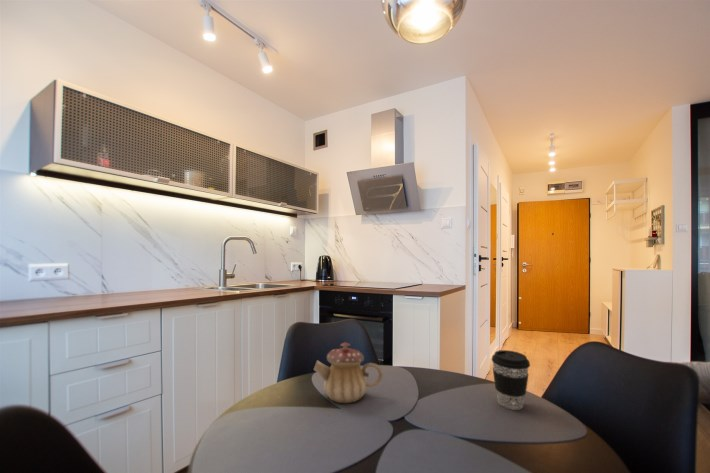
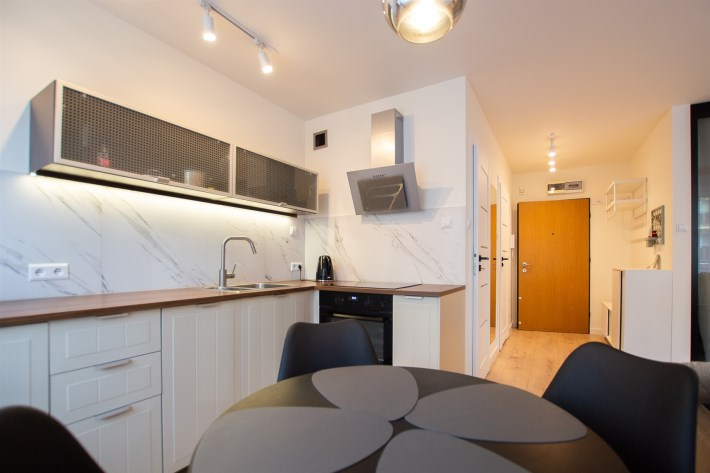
- teapot (348, 368)
- coffee cup (510, 379)
